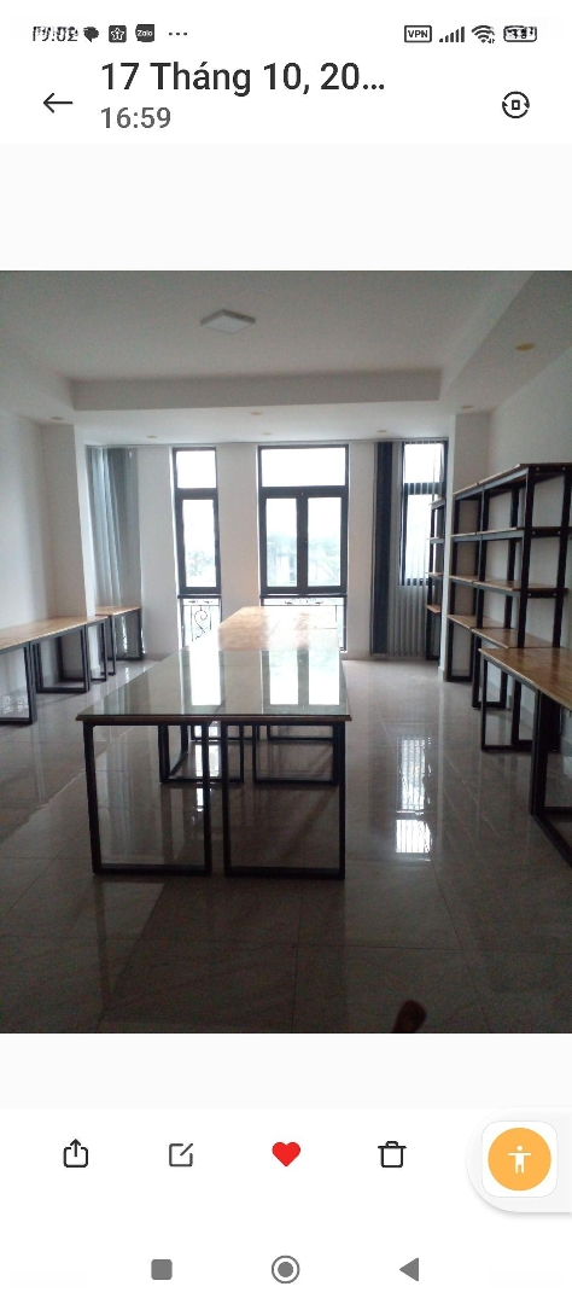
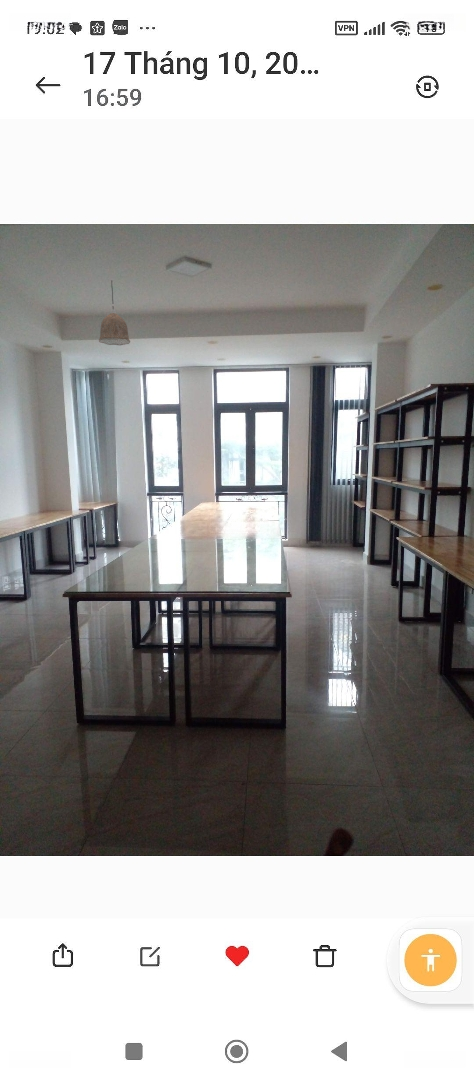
+ pendant lamp (113, 311)
